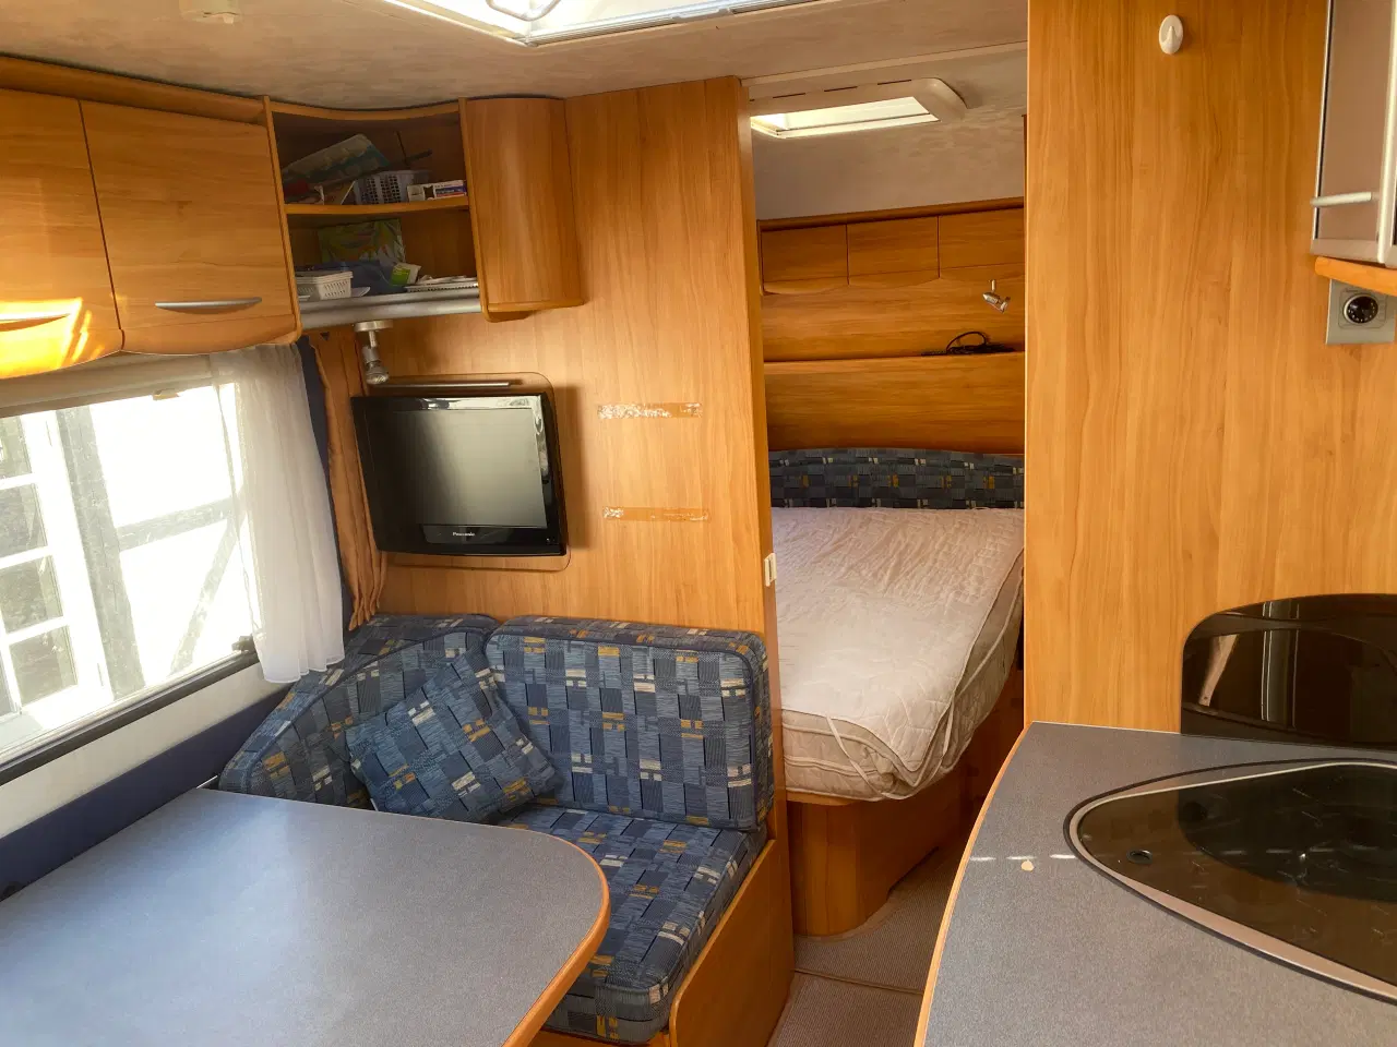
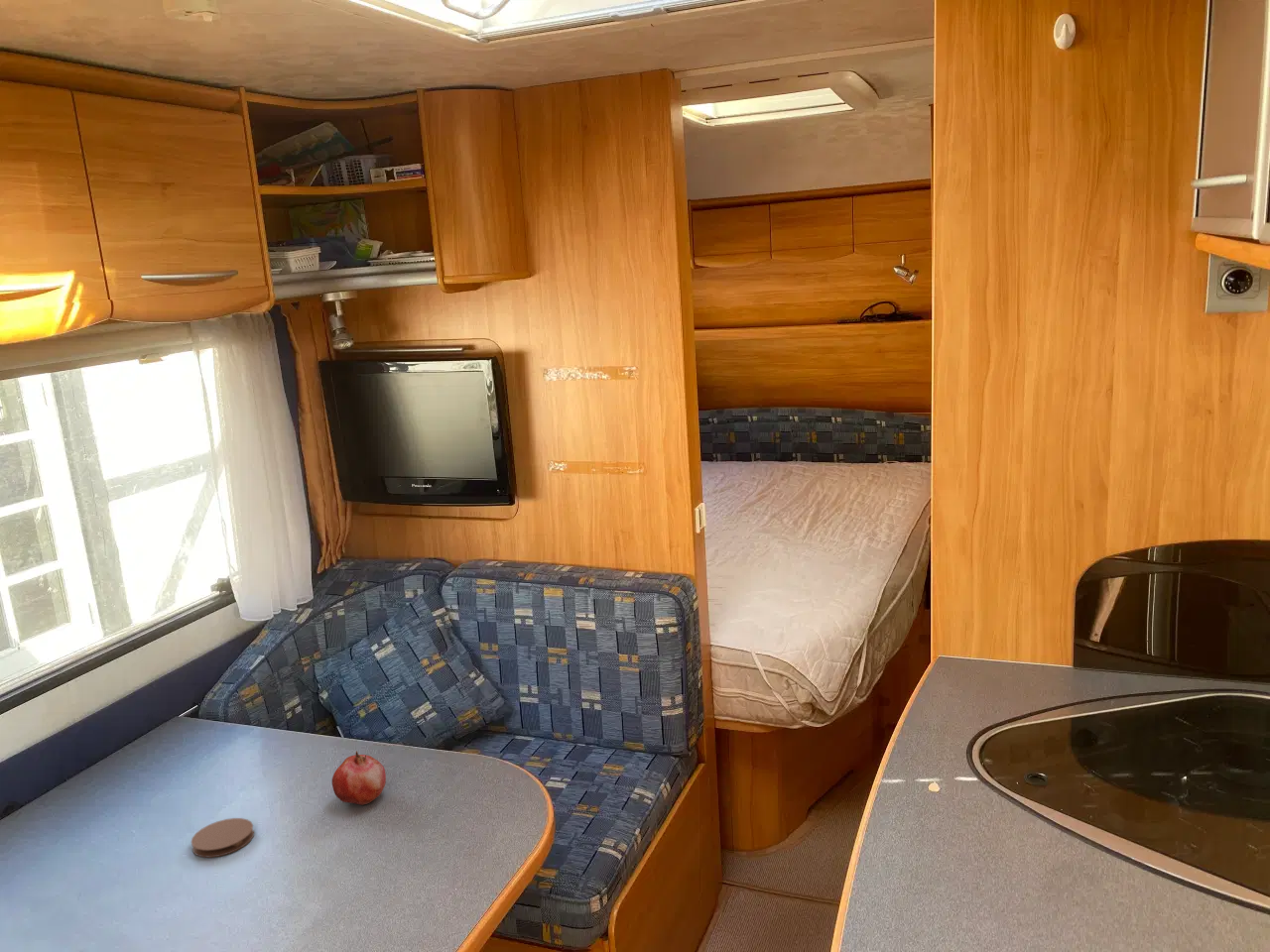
+ coaster (222, 837)
+ fruit (358, 774)
